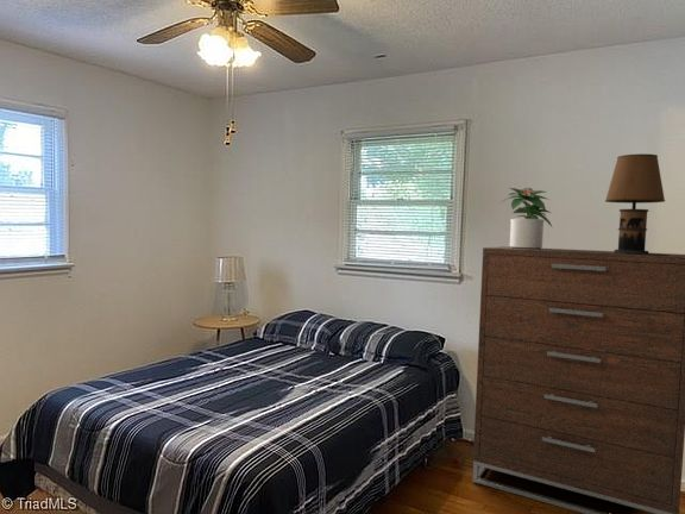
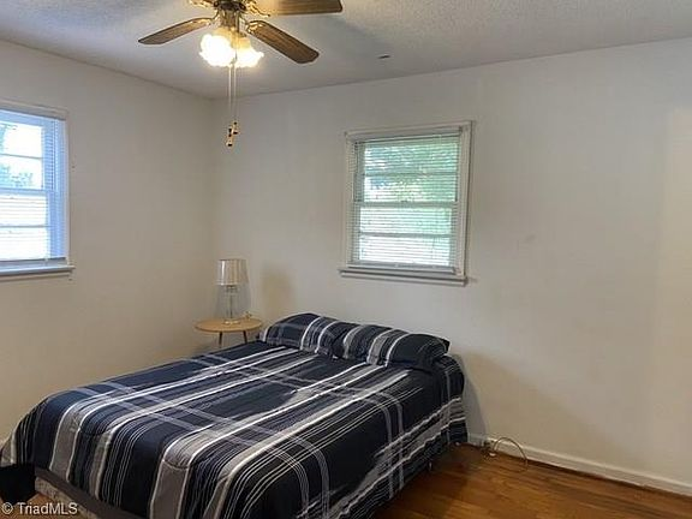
- dresser (577, 371)
- potted plant (526, 217)
- table lamp (635, 203)
